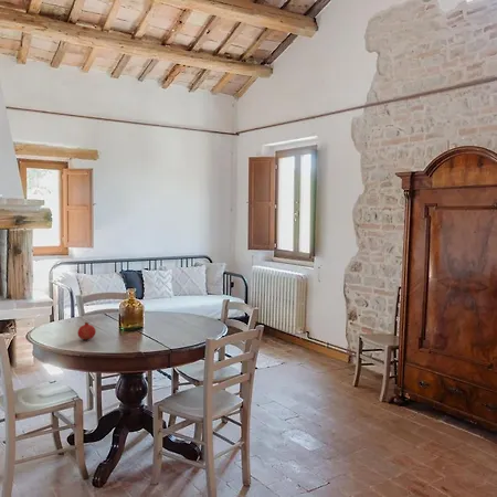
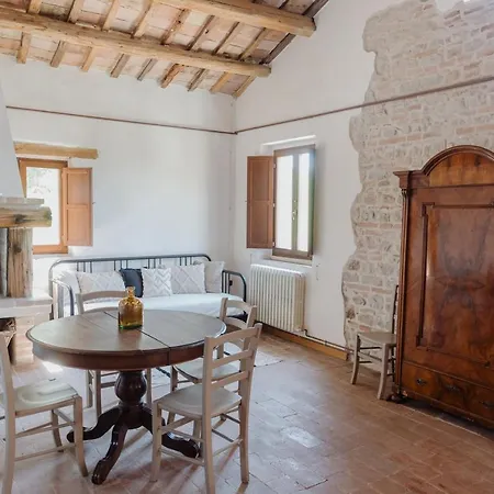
- fruit (86, 330)
